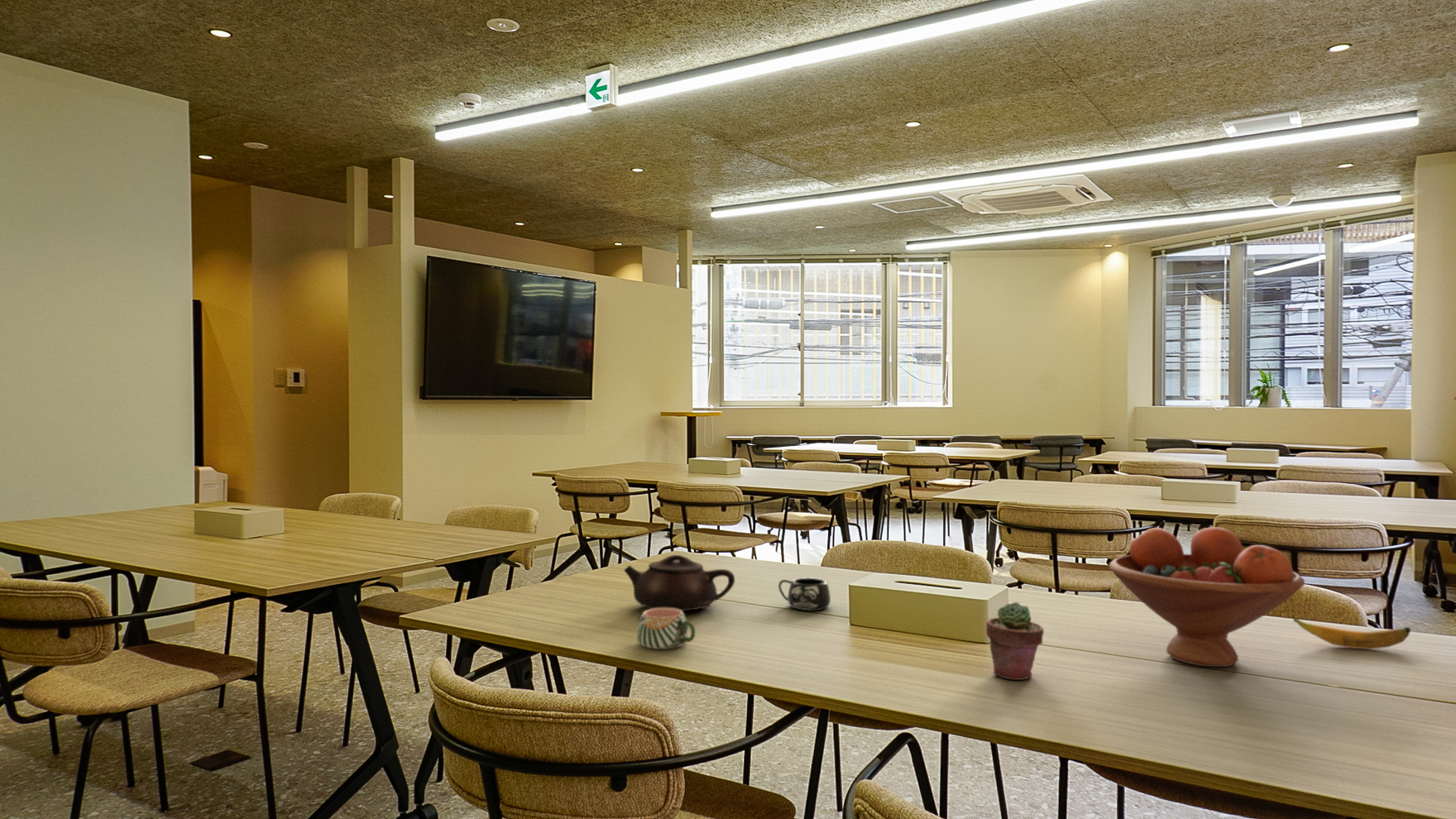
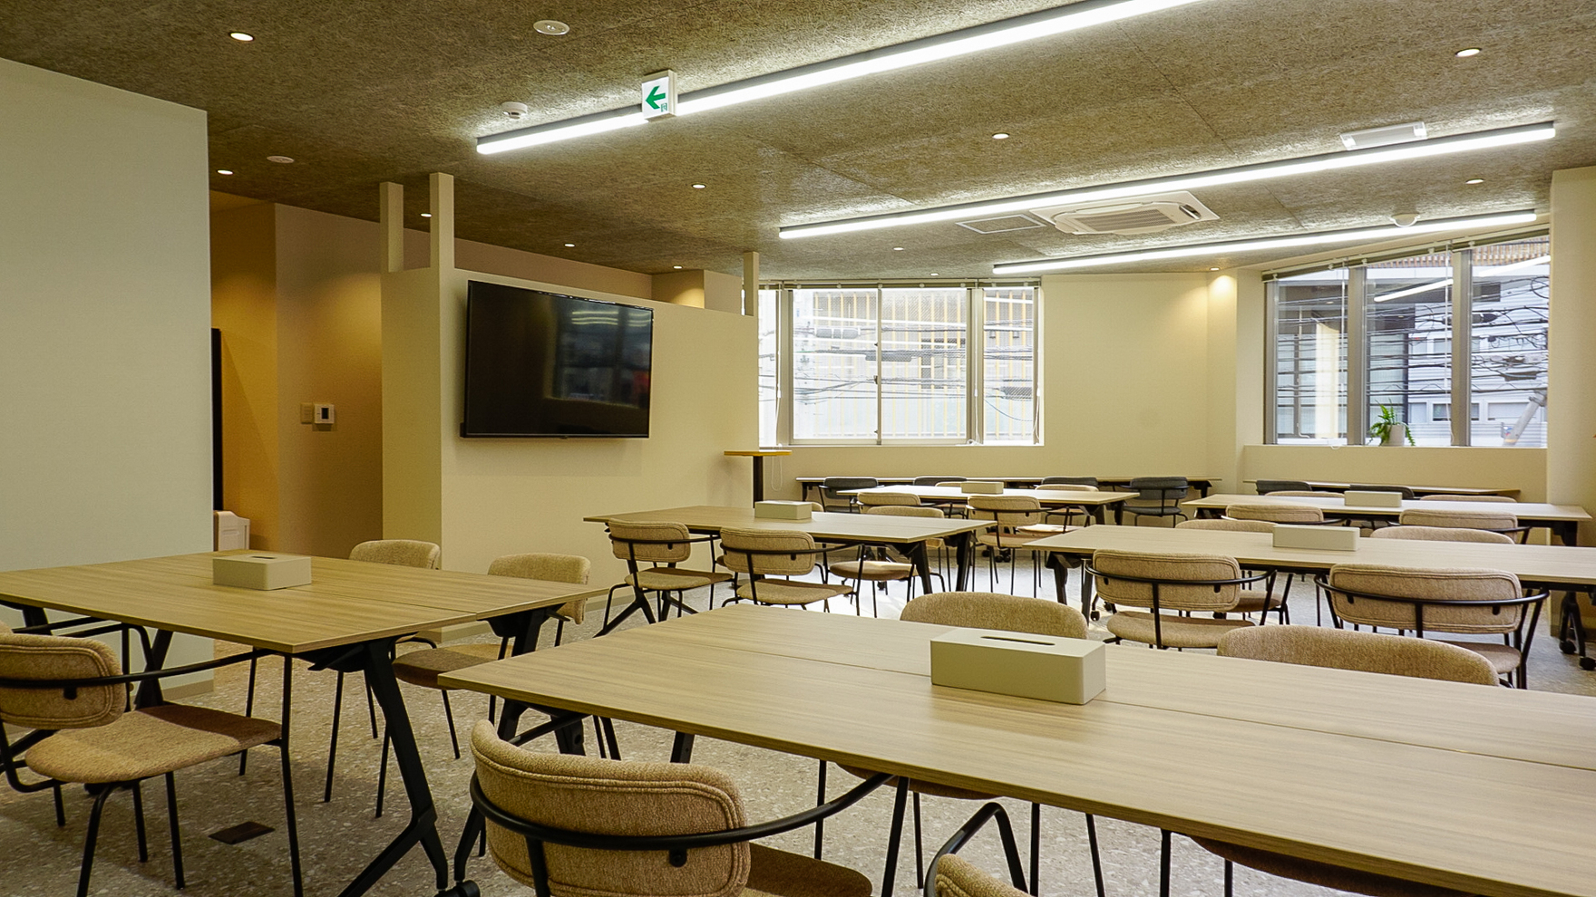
- mug (803, 593)
- mug (668, 629)
- banana (1351, 634)
- potted succulent (1013, 639)
- teapot (677, 581)
- fruit bowl (1202, 596)
